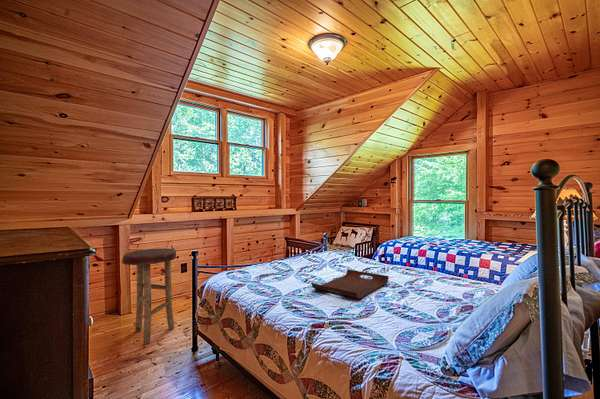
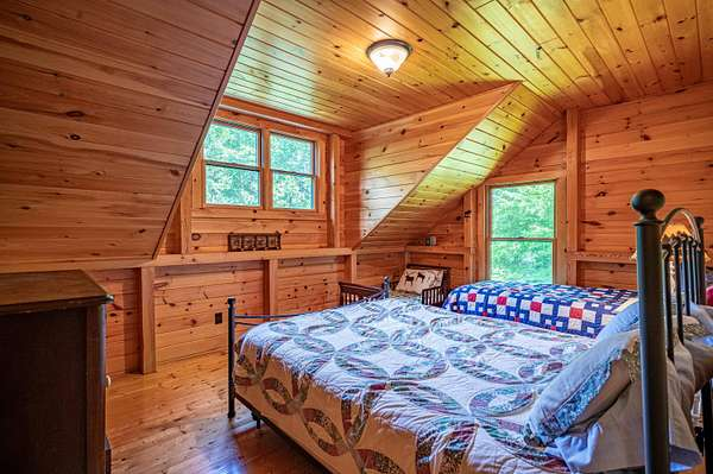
- stool (150, 293)
- serving tray (351, 282)
